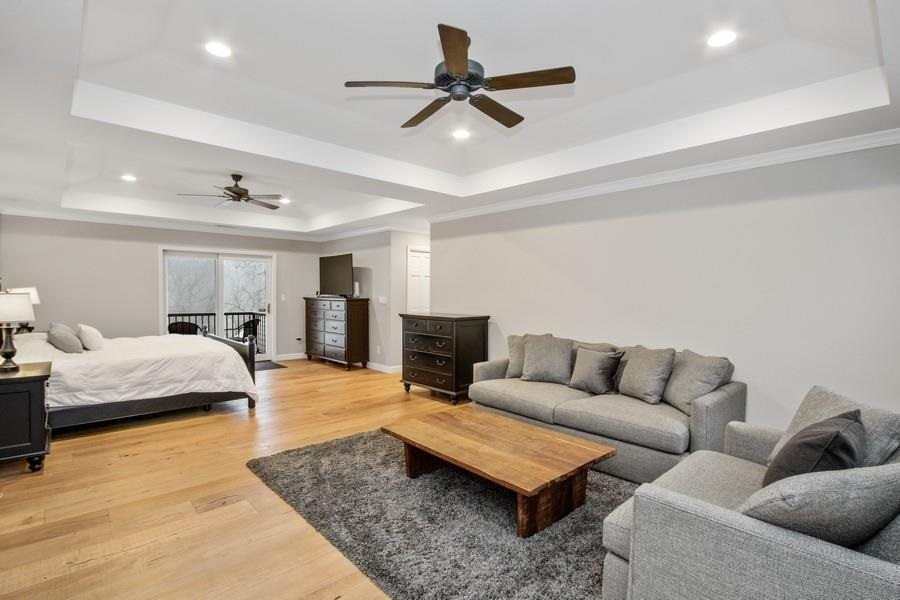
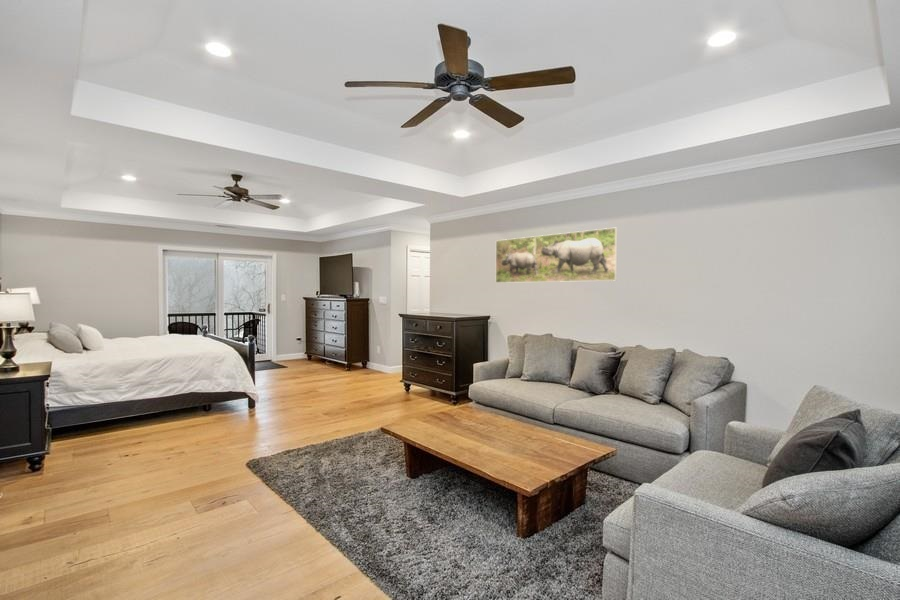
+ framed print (549, 258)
